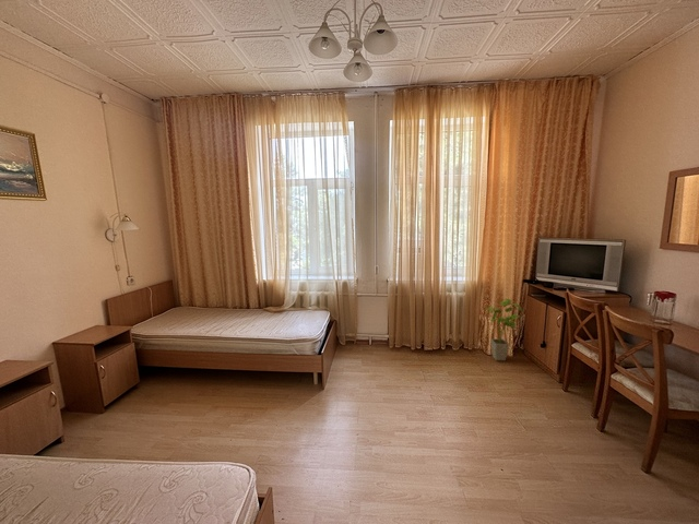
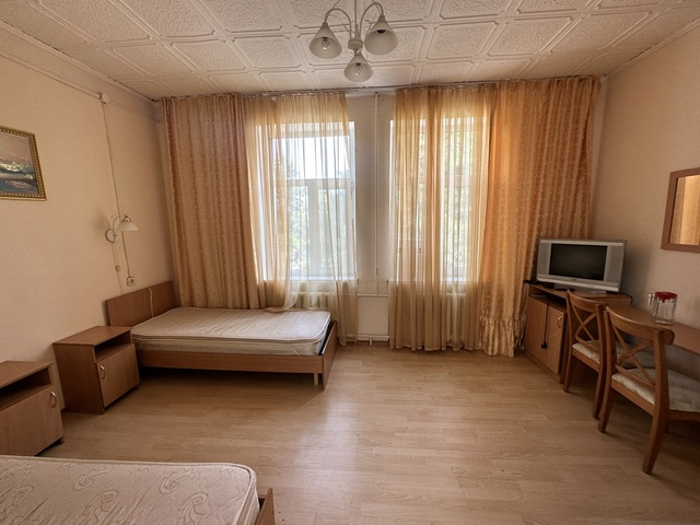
- house plant (503, 330)
